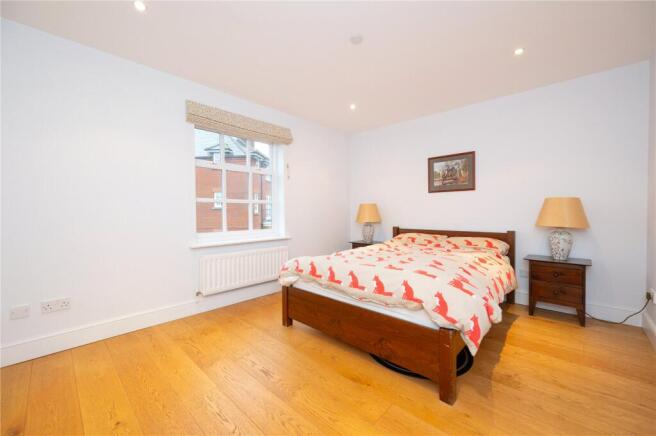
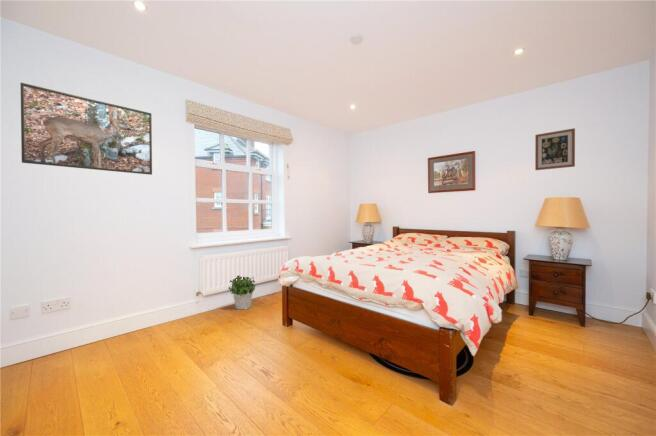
+ potted plant (242, 291)
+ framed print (94, 134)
+ wall art (554, 150)
